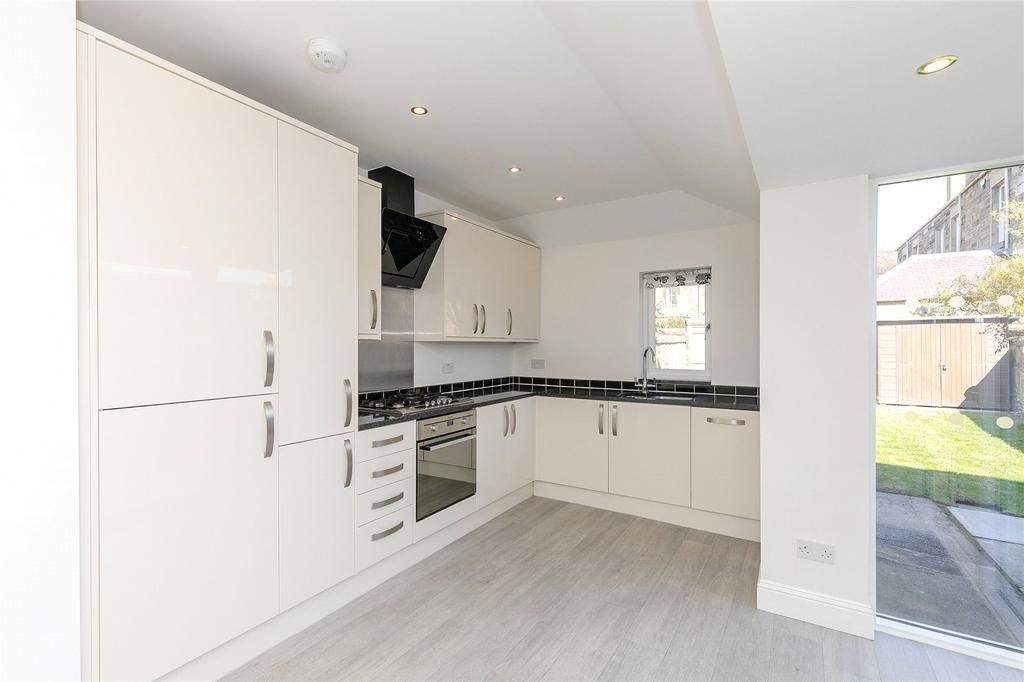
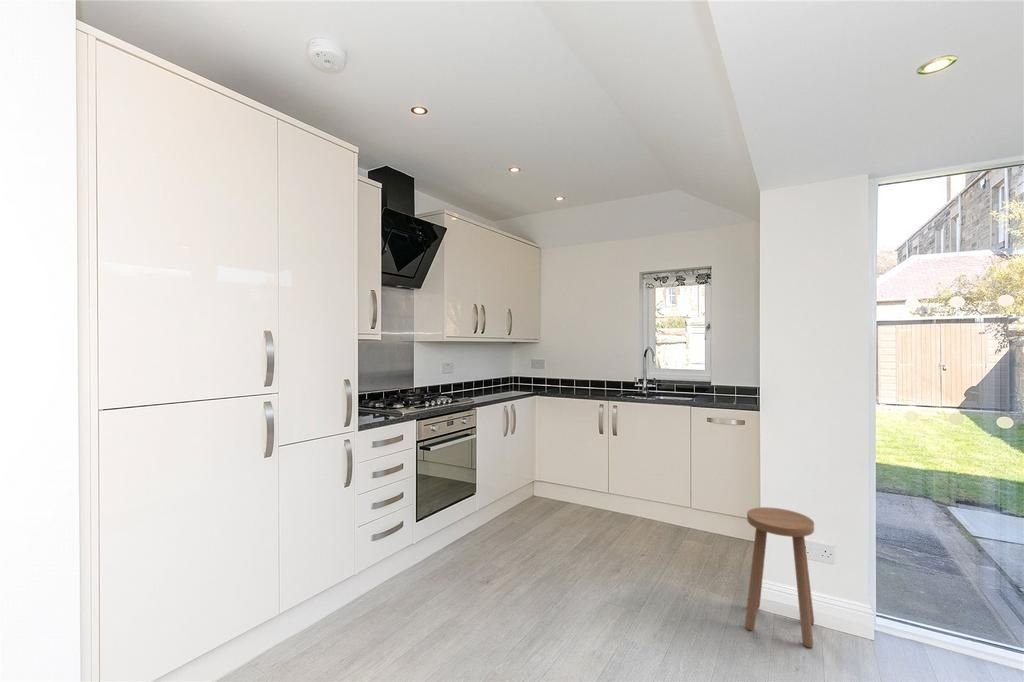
+ stool (795, 569)
